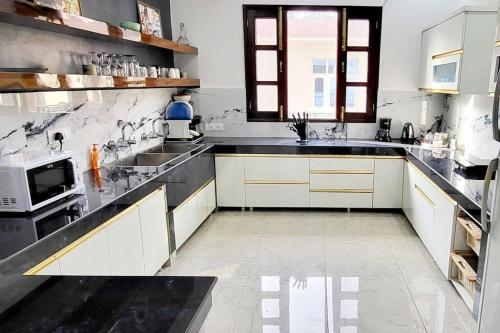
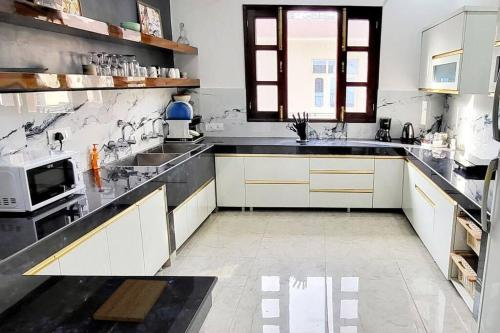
+ cutting board (133, 298)
